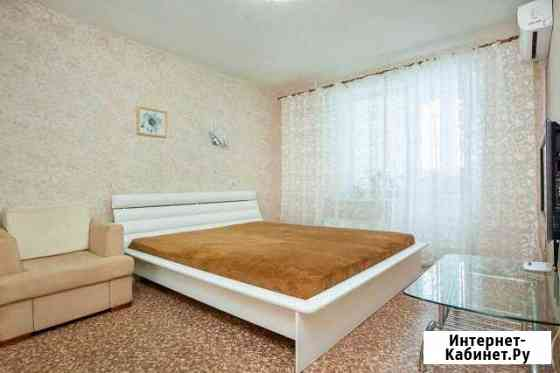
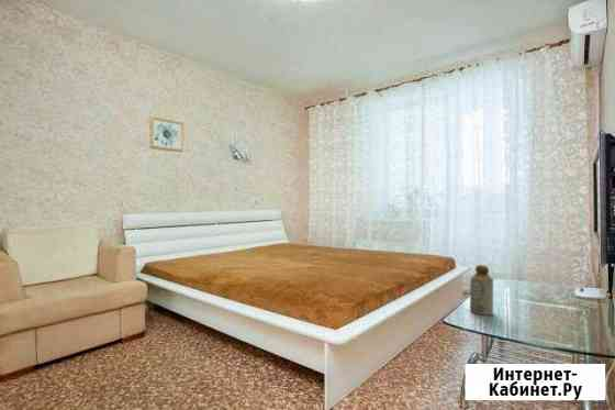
+ bottle (481, 288)
